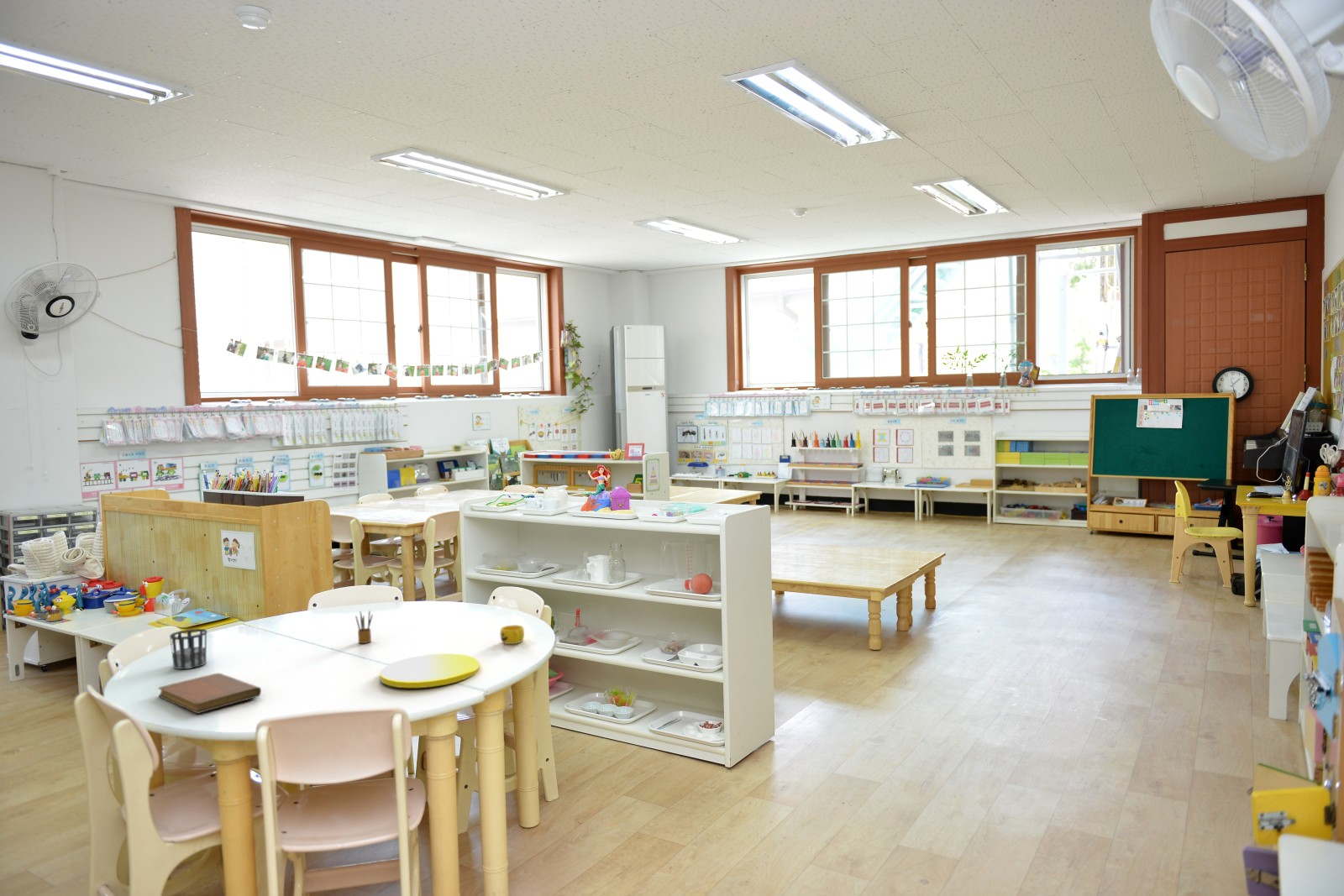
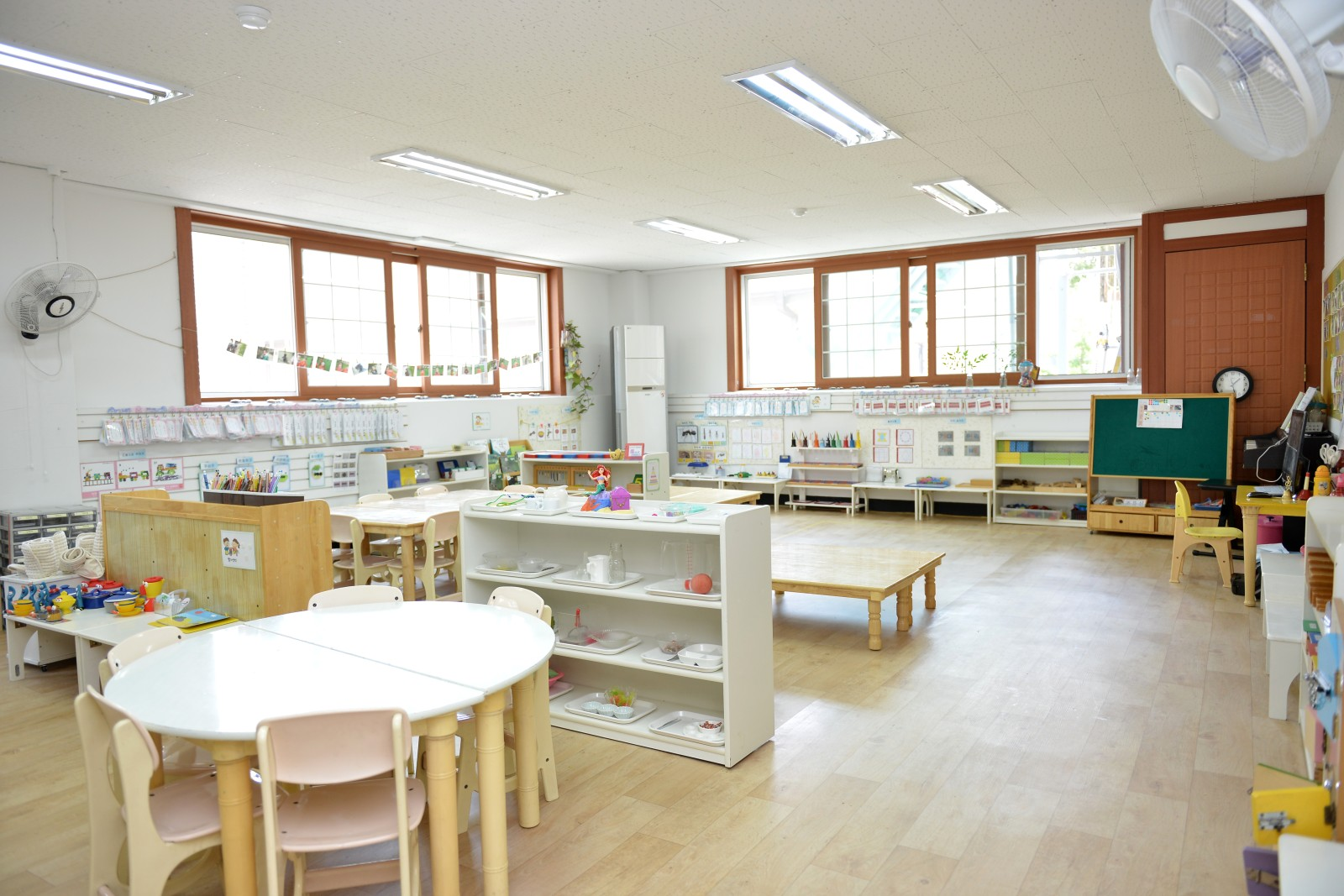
- notebook (209, 691)
- pencil box (364, 626)
- cup (189, 648)
- cup (513, 635)
- plate (430, 669)
